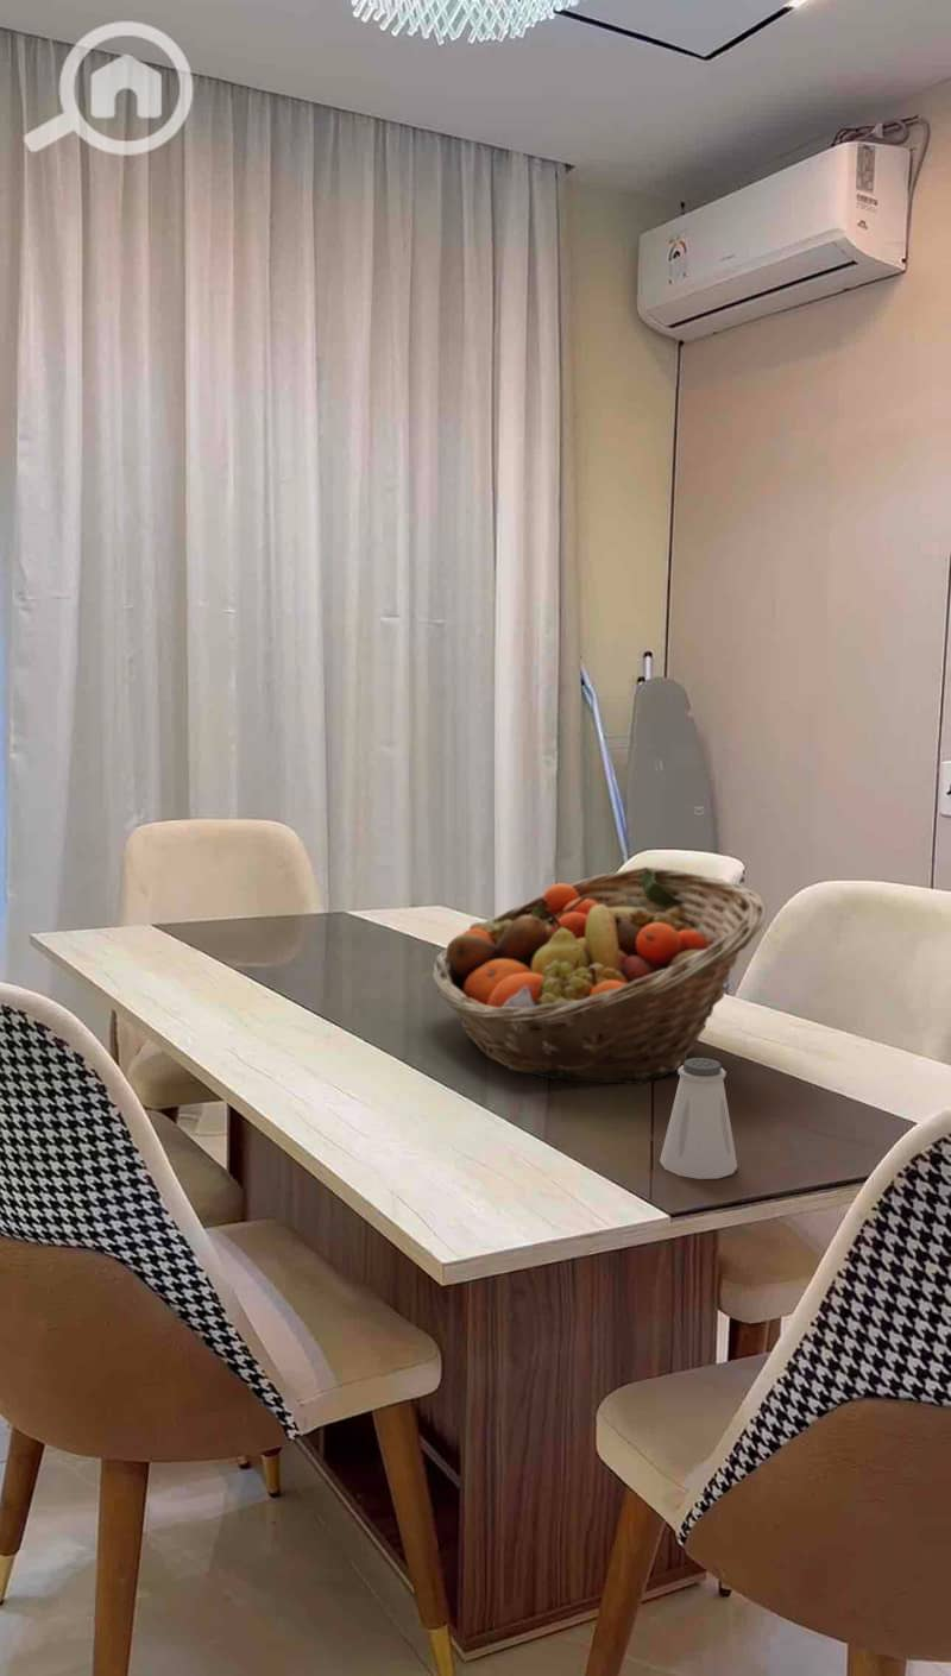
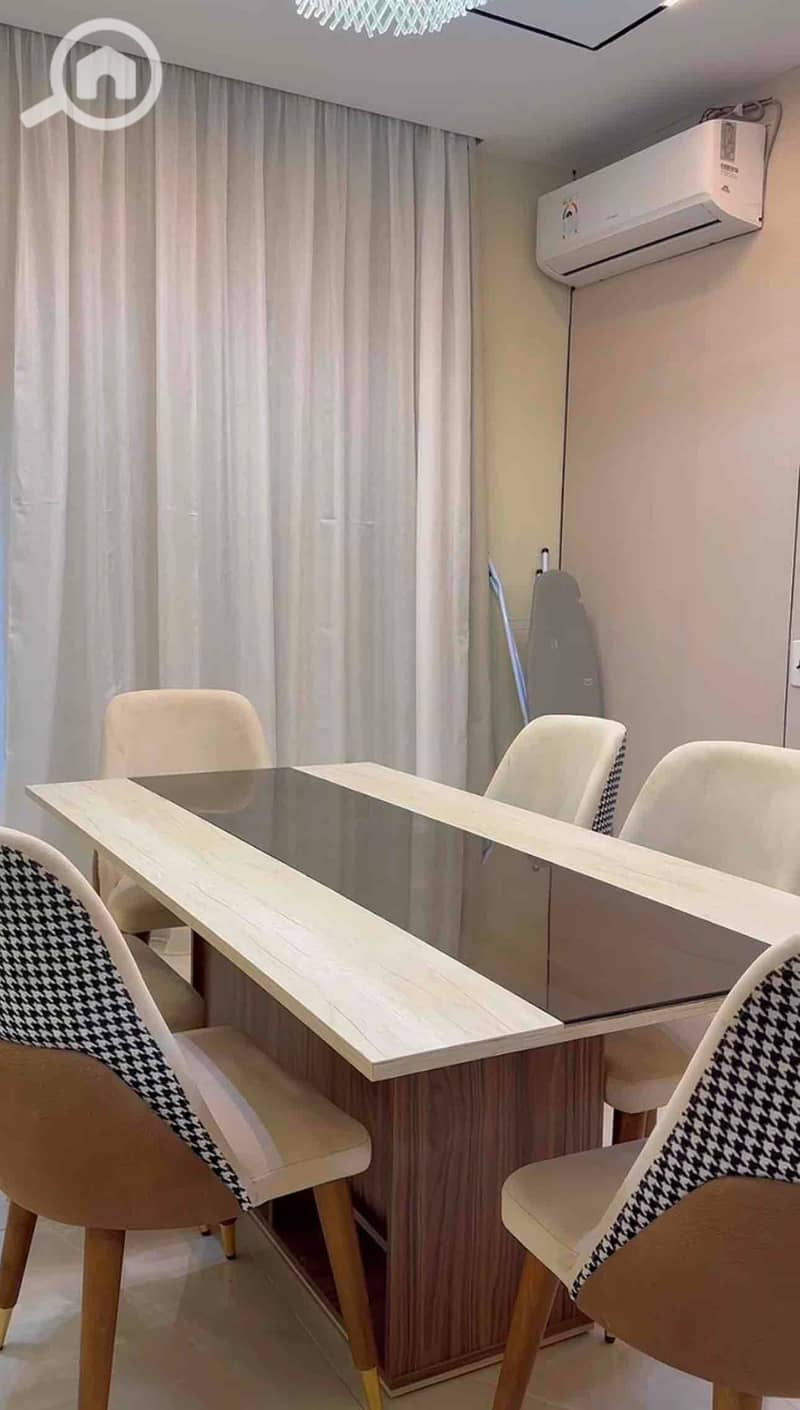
- saltshaker (700, 1114)
- fruit basket (593, 965)
